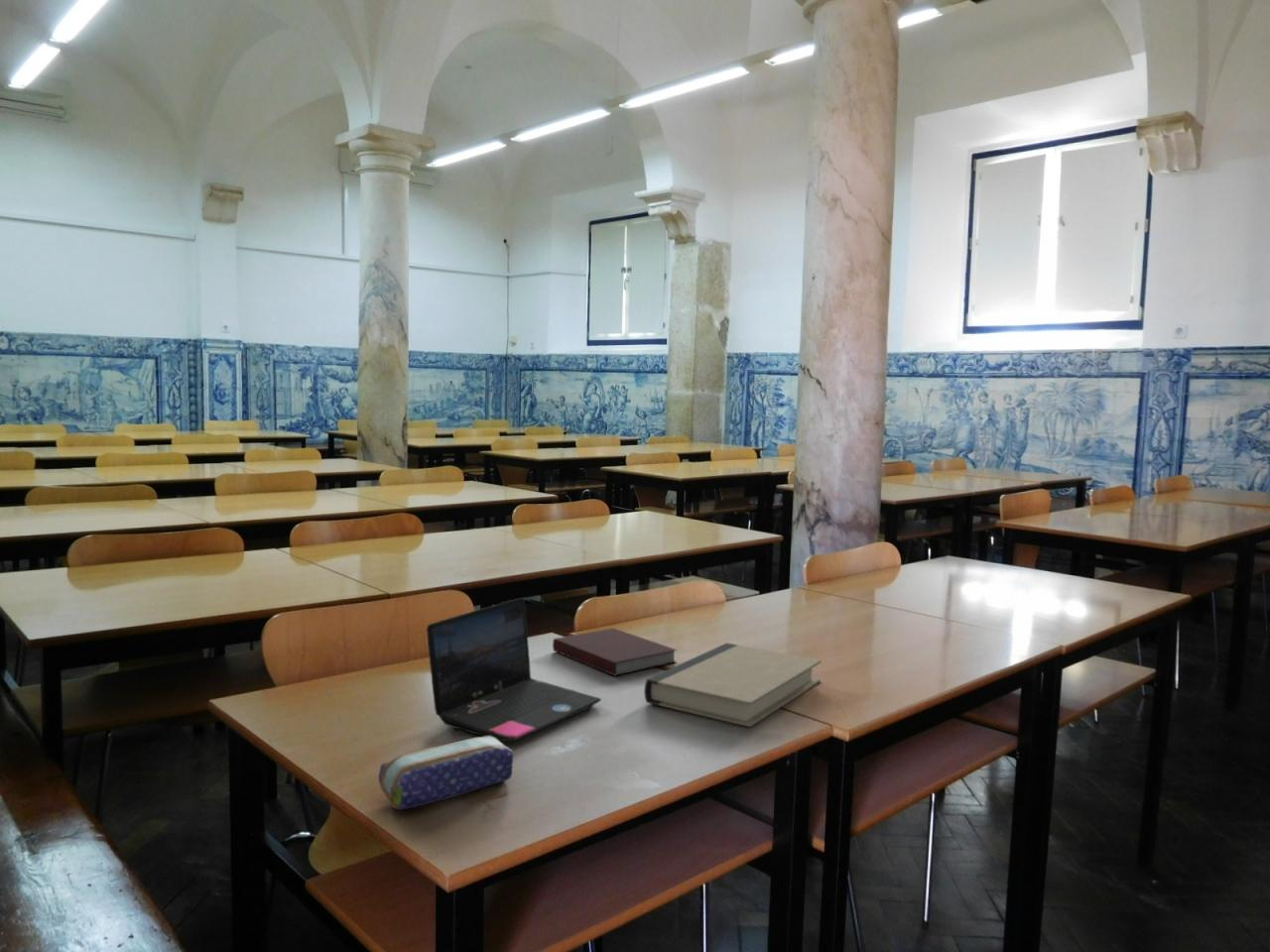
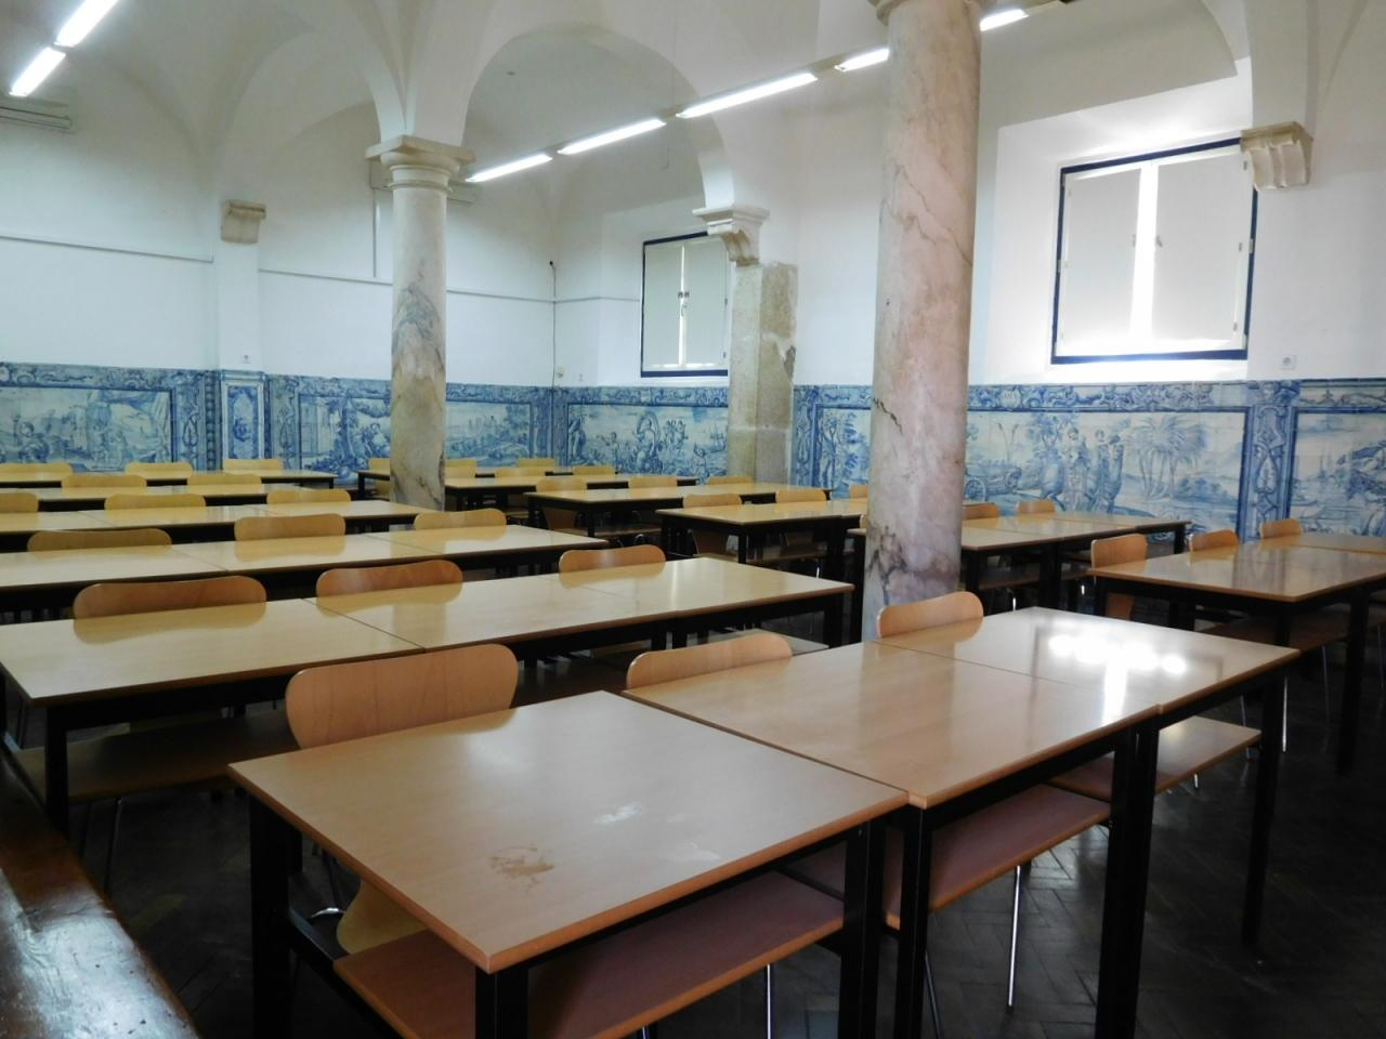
- pencil case (446, 770)
- notebook (613, 650)
- laptop (517, 665)
- book (735, 680)
